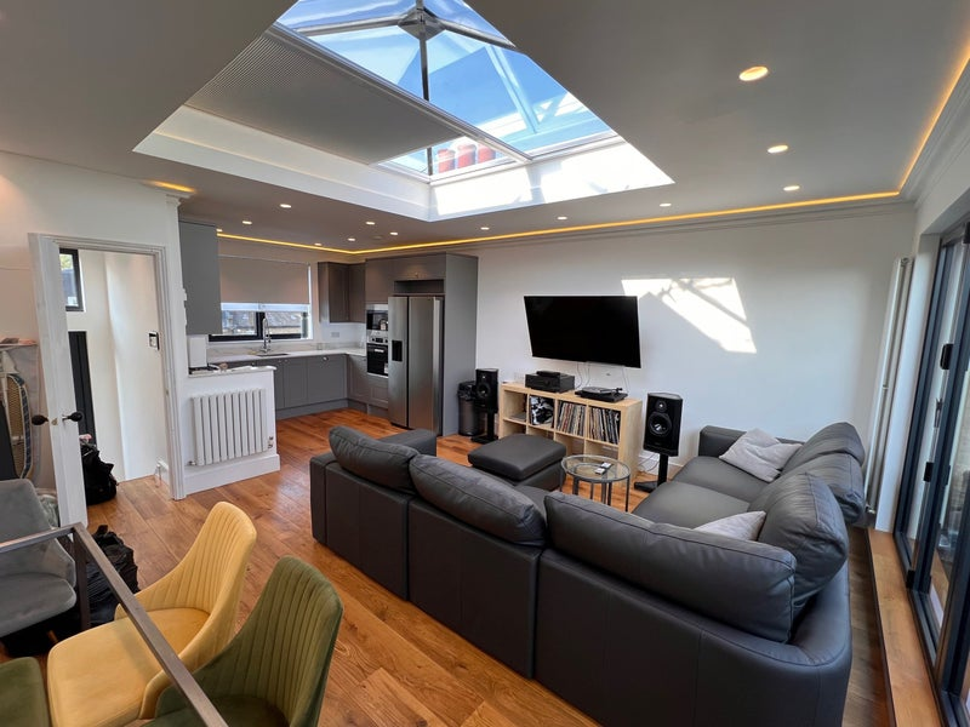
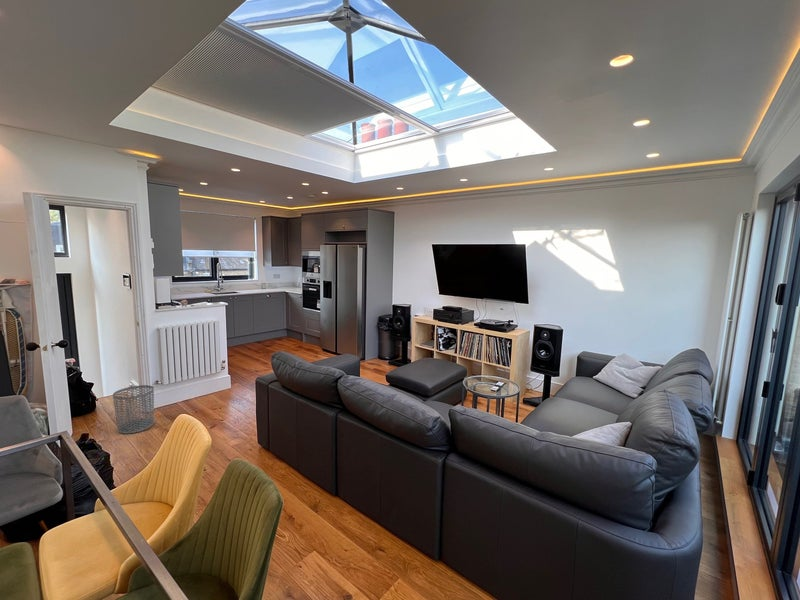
+ waste bin (135, 409)
